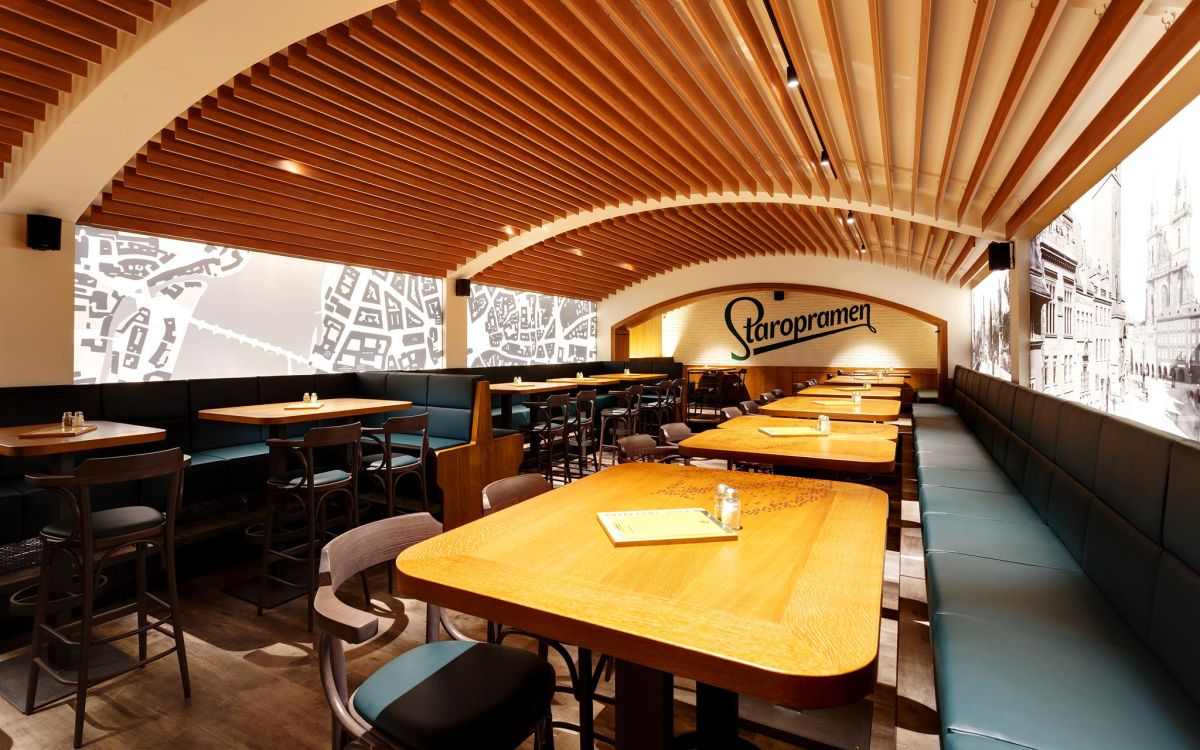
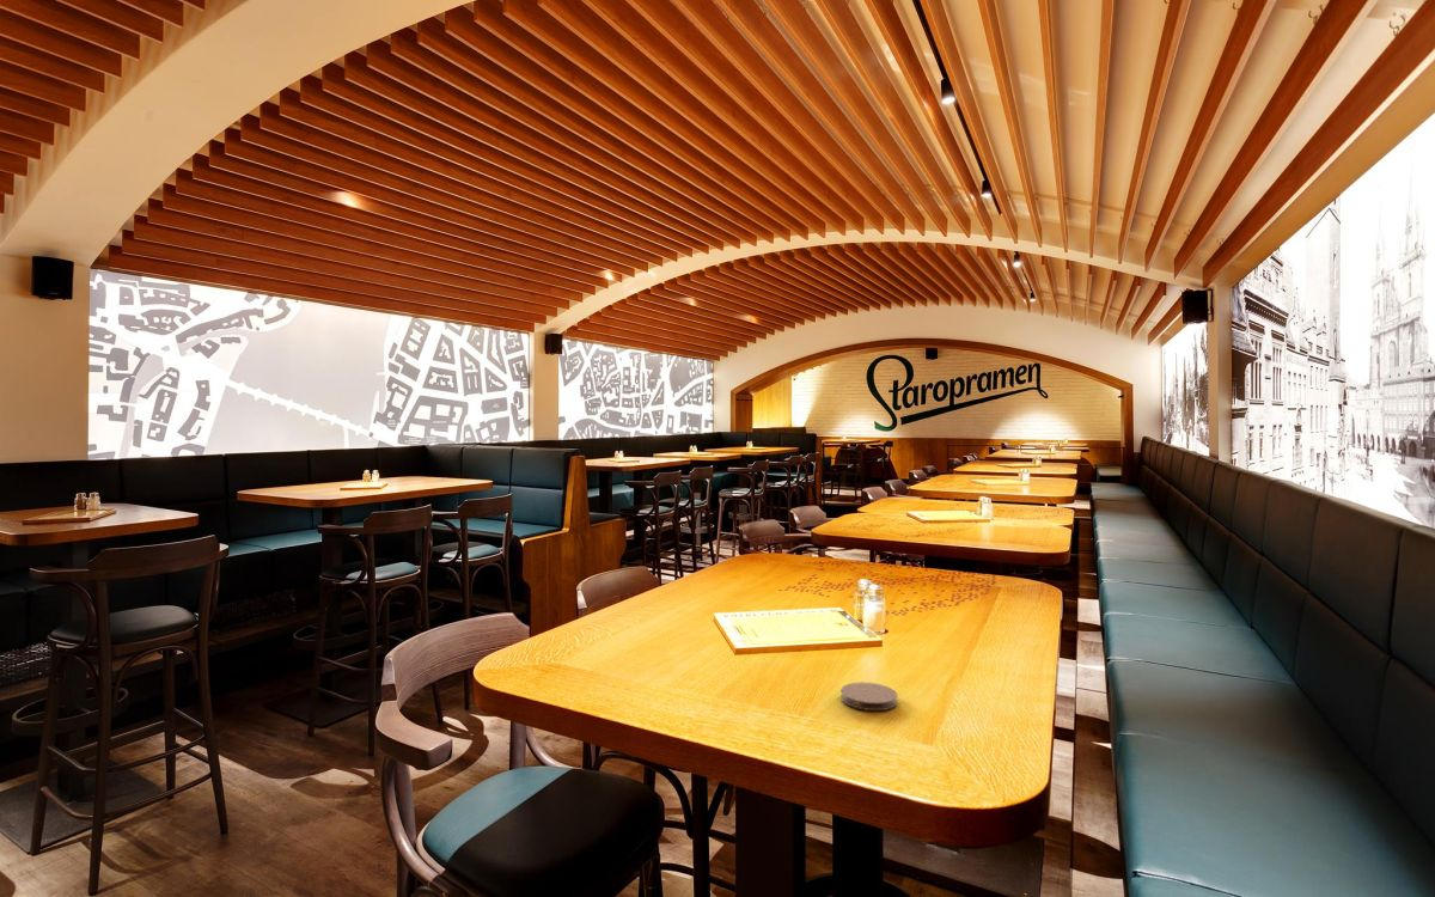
+ coaster (868, 695)
